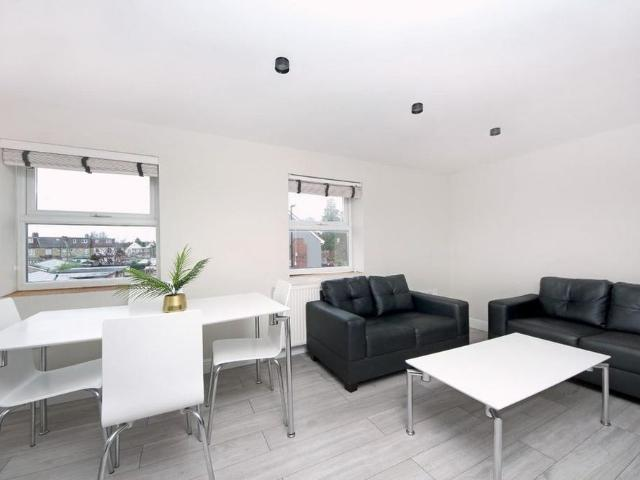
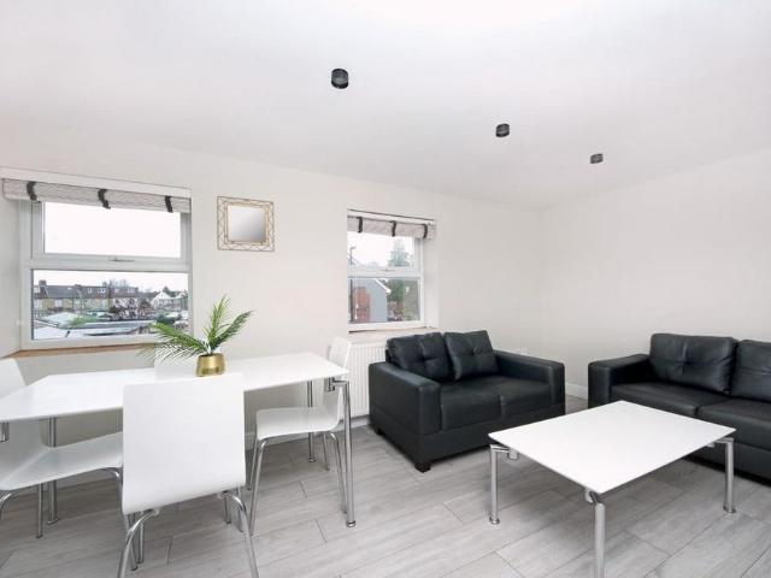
+ home mirror (246, 224)
